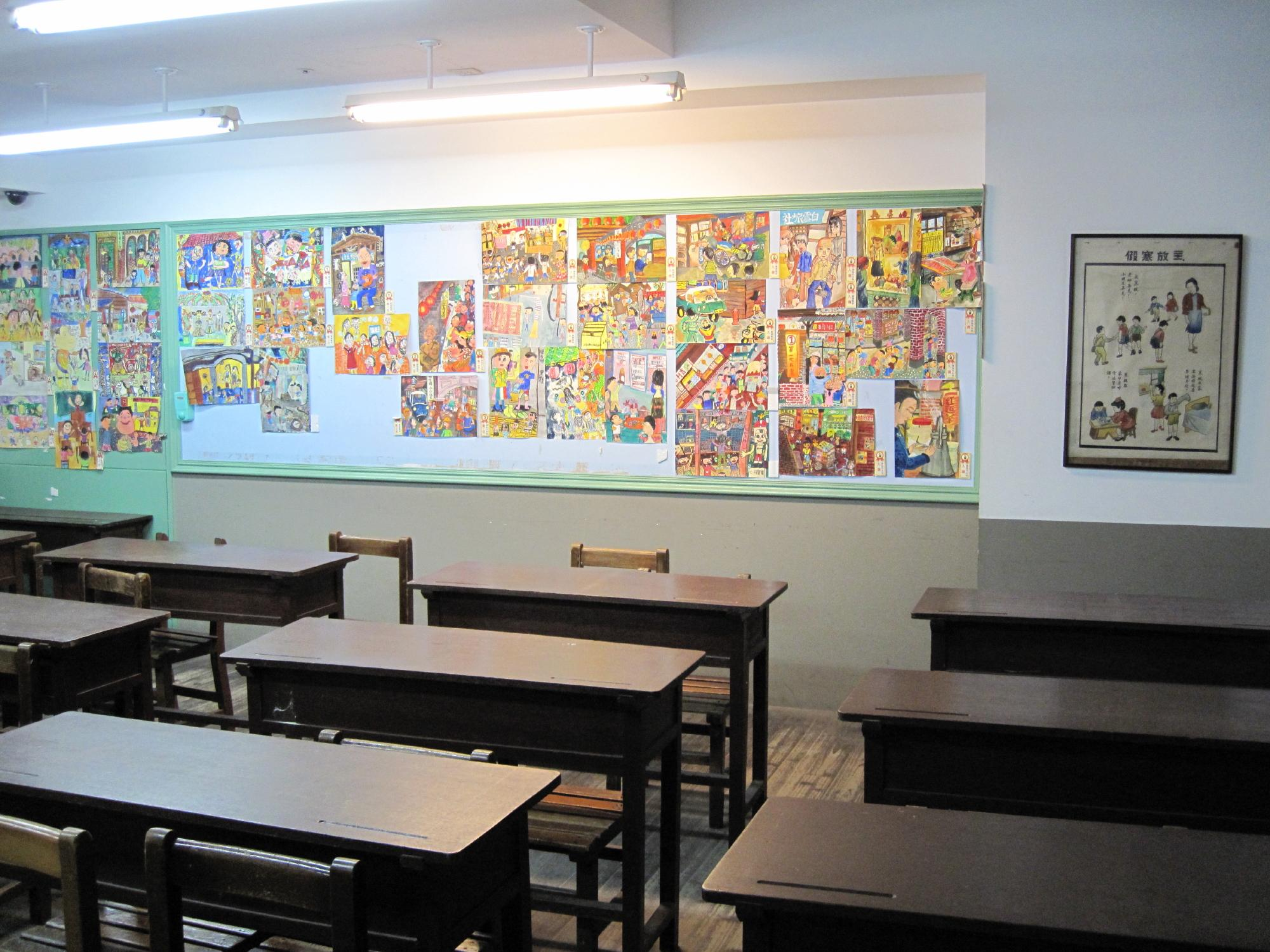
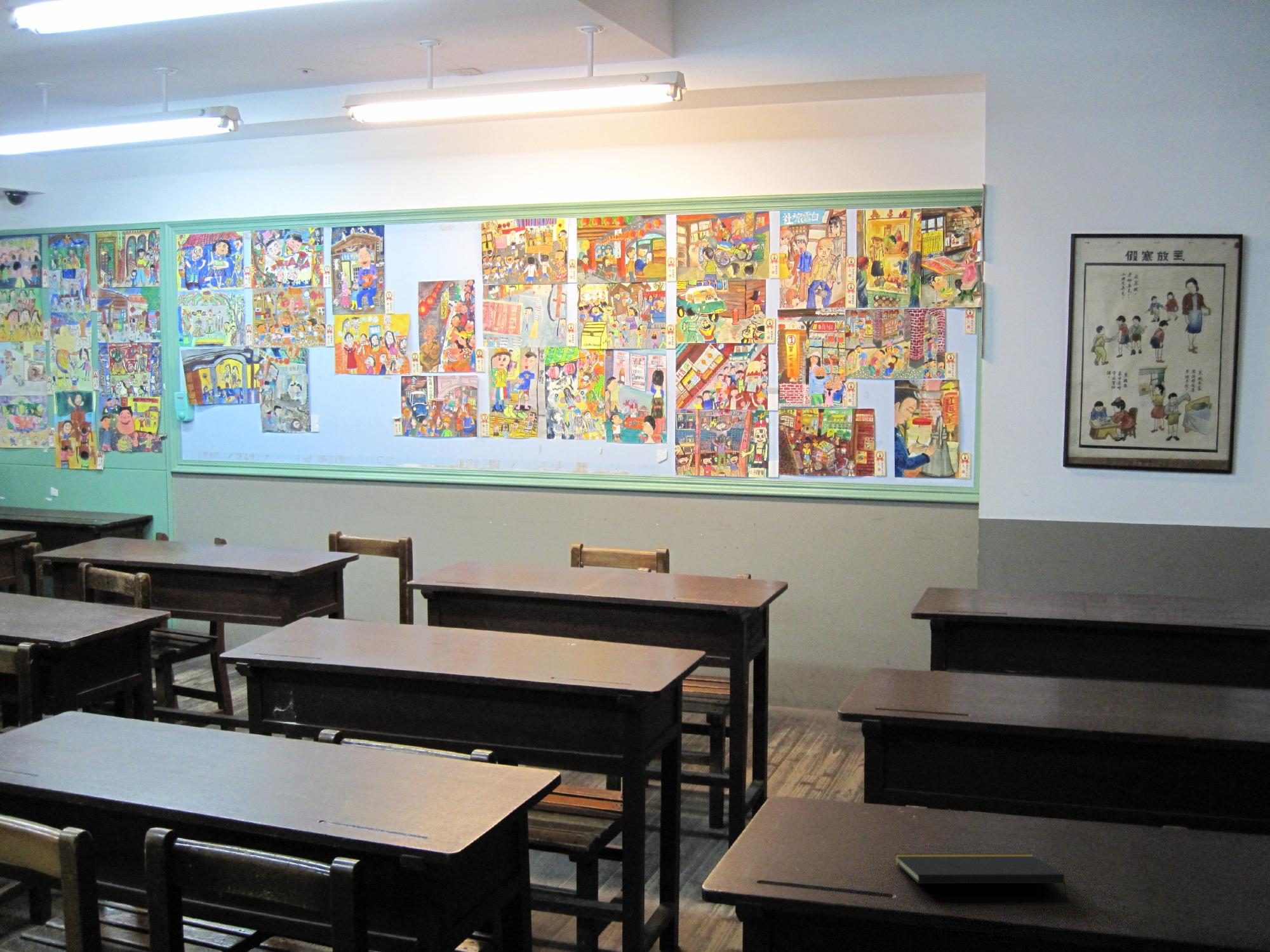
+ notepad (976, 868)
